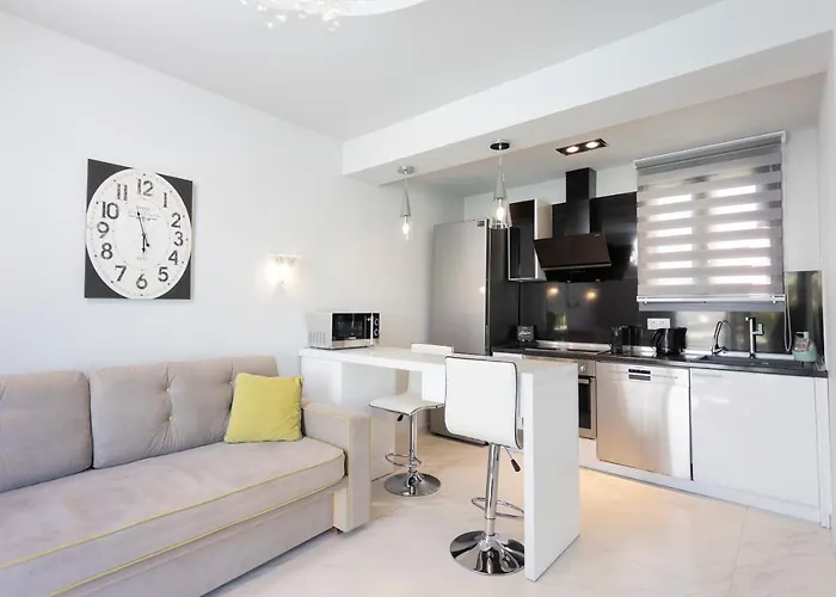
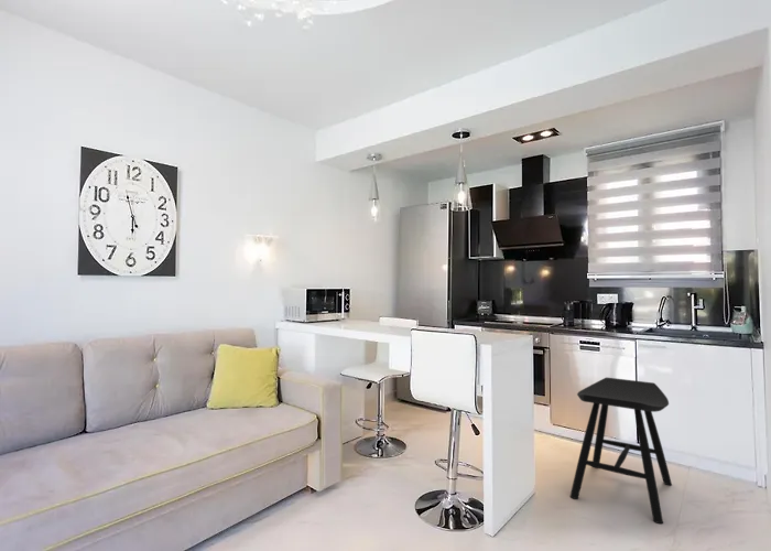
+ stool (621, 442)
